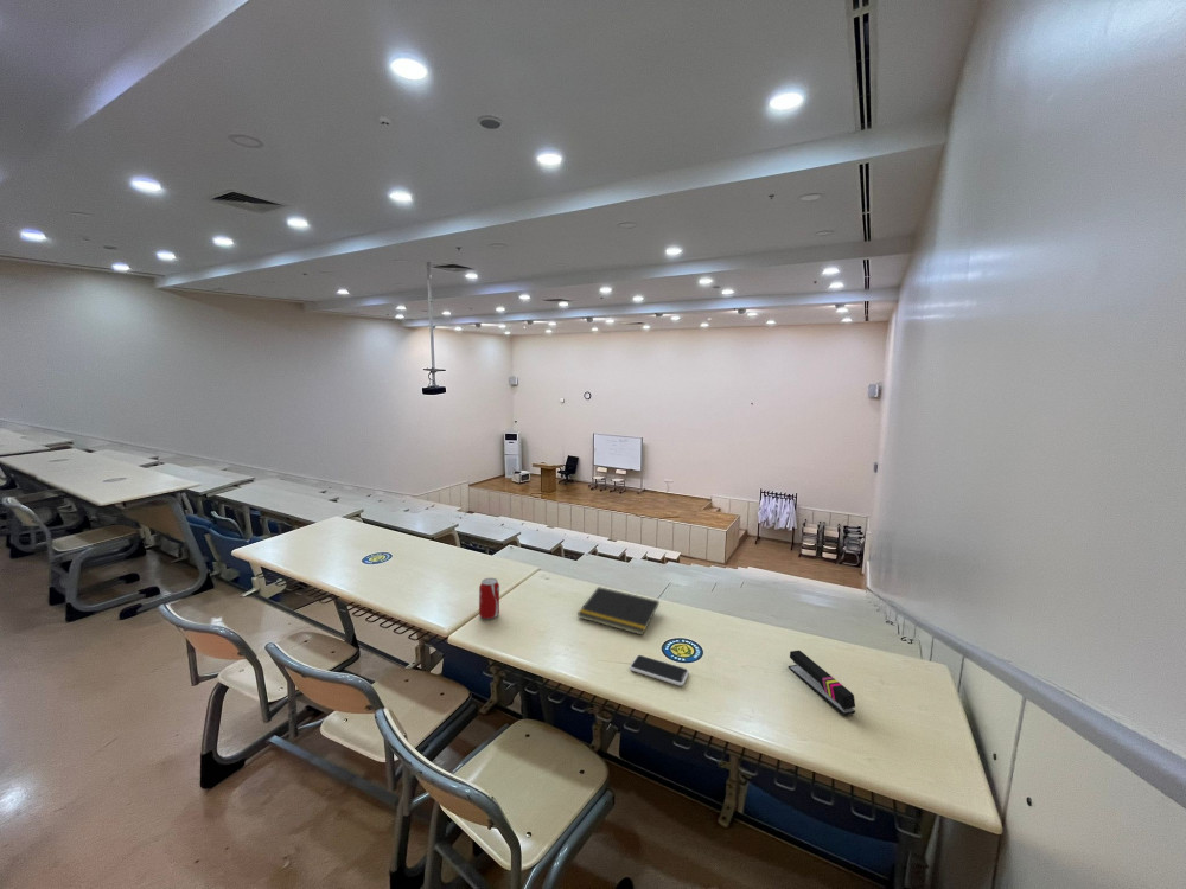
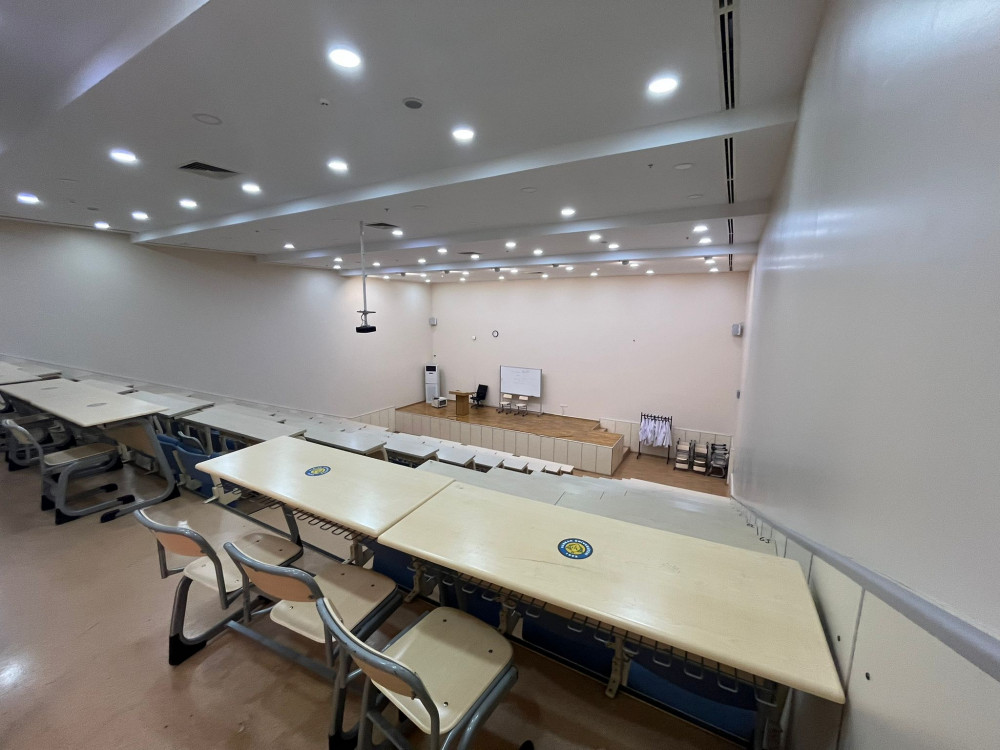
- smartphone (658, 669)
- stapler (820, 679)
- beverage can (489, 597)
- notepad (618, 608)
